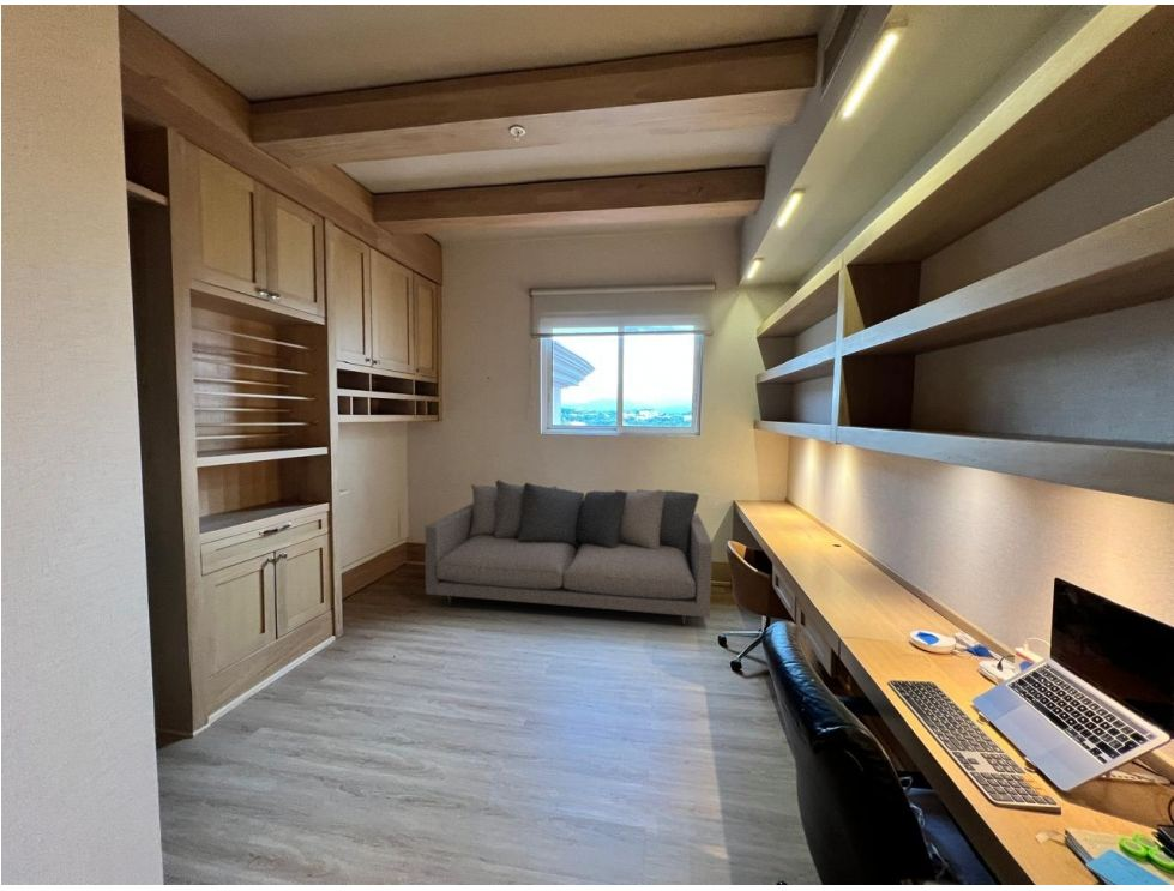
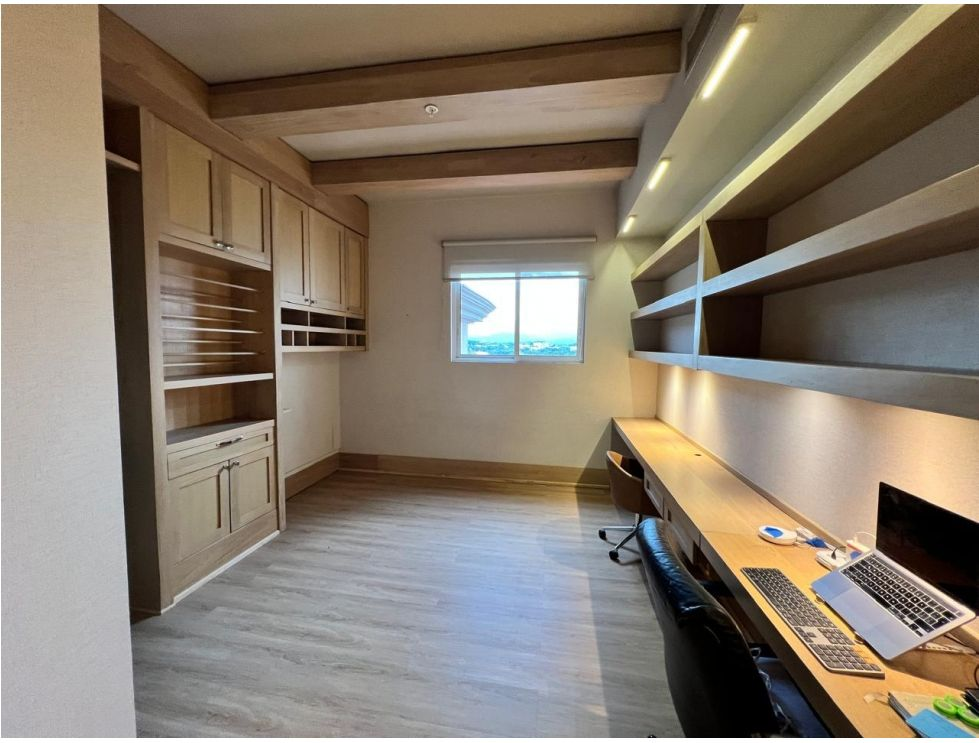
- sofa (572, 541)
